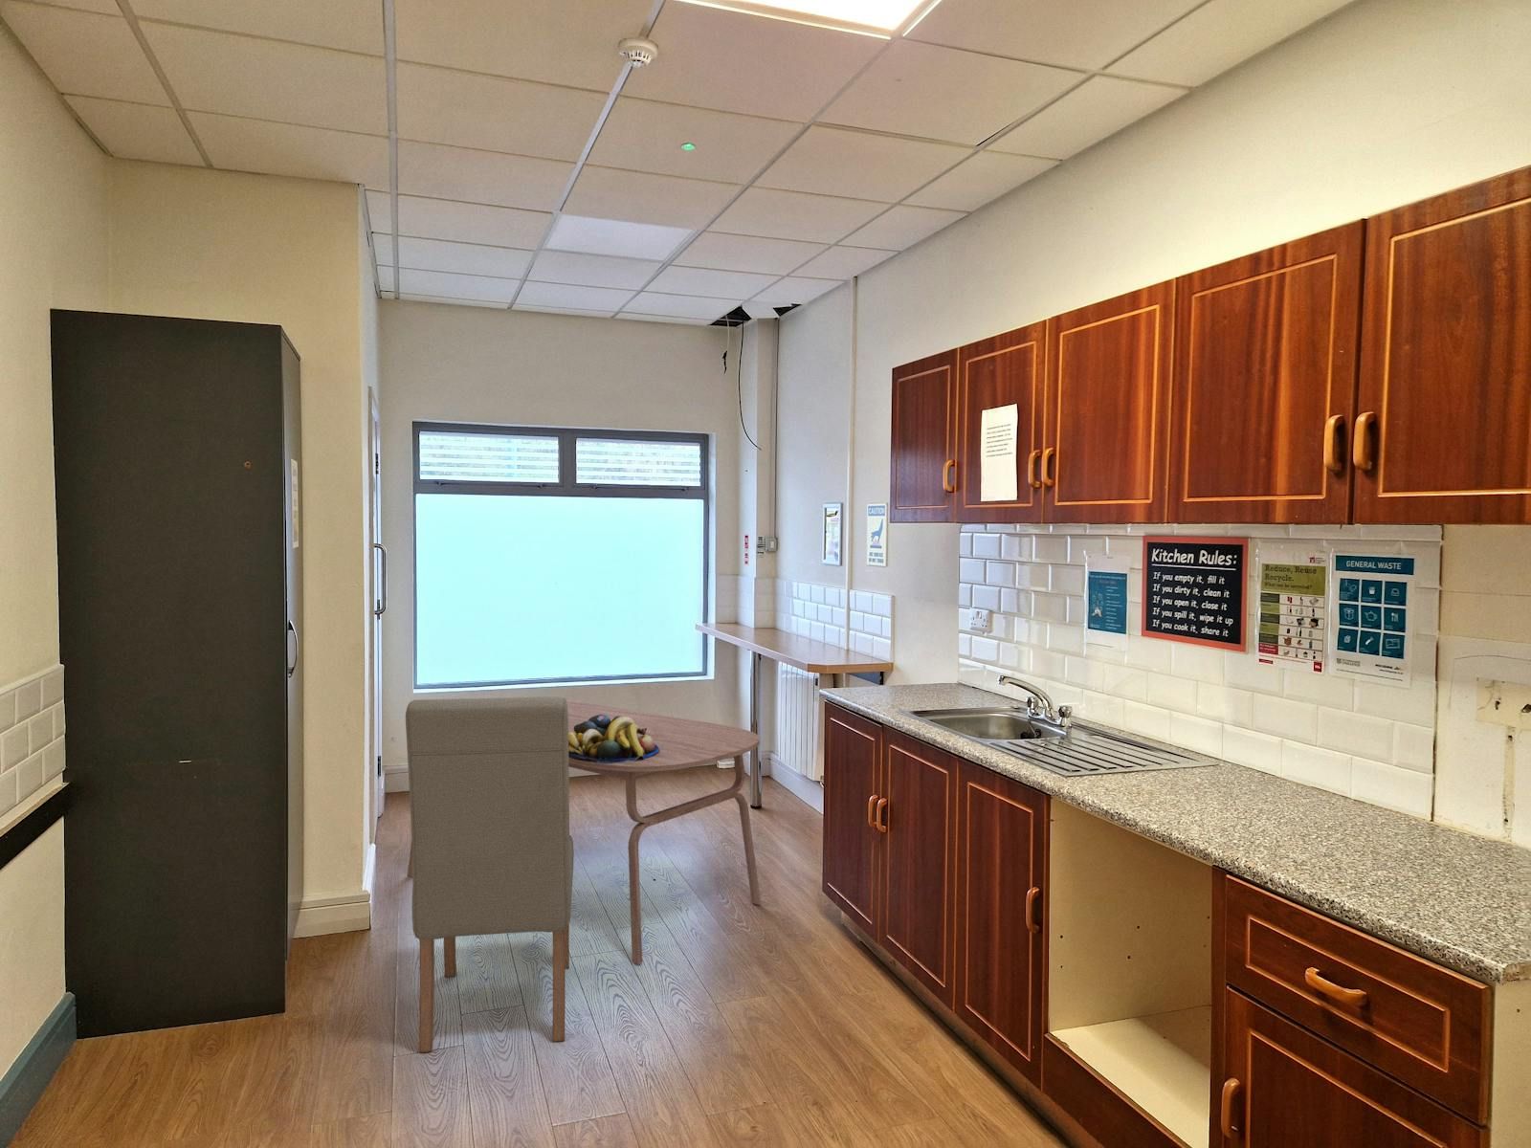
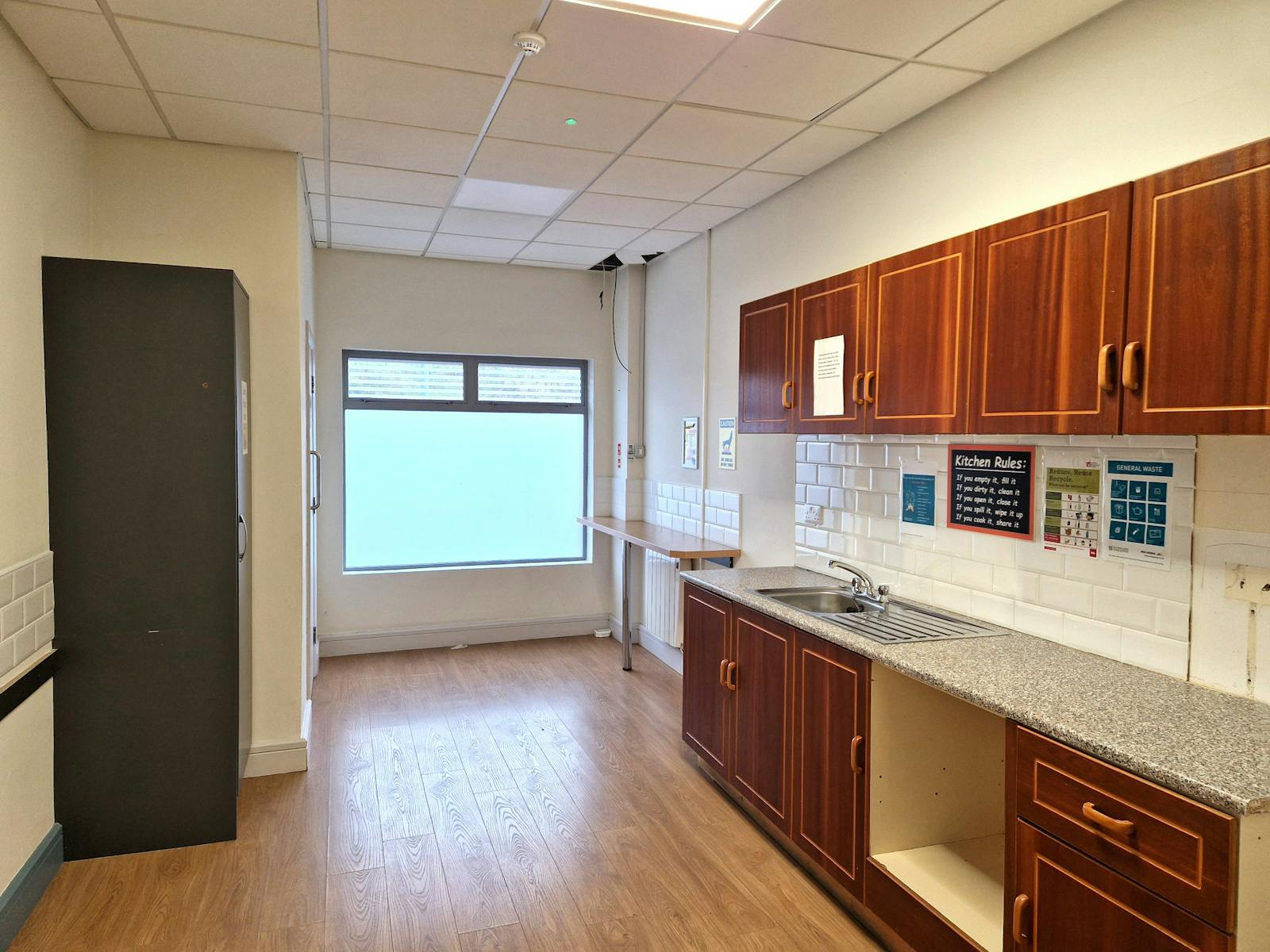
- fruit bowl (612, 733)
- chair (498, 849)
- dining table (586, 771)
